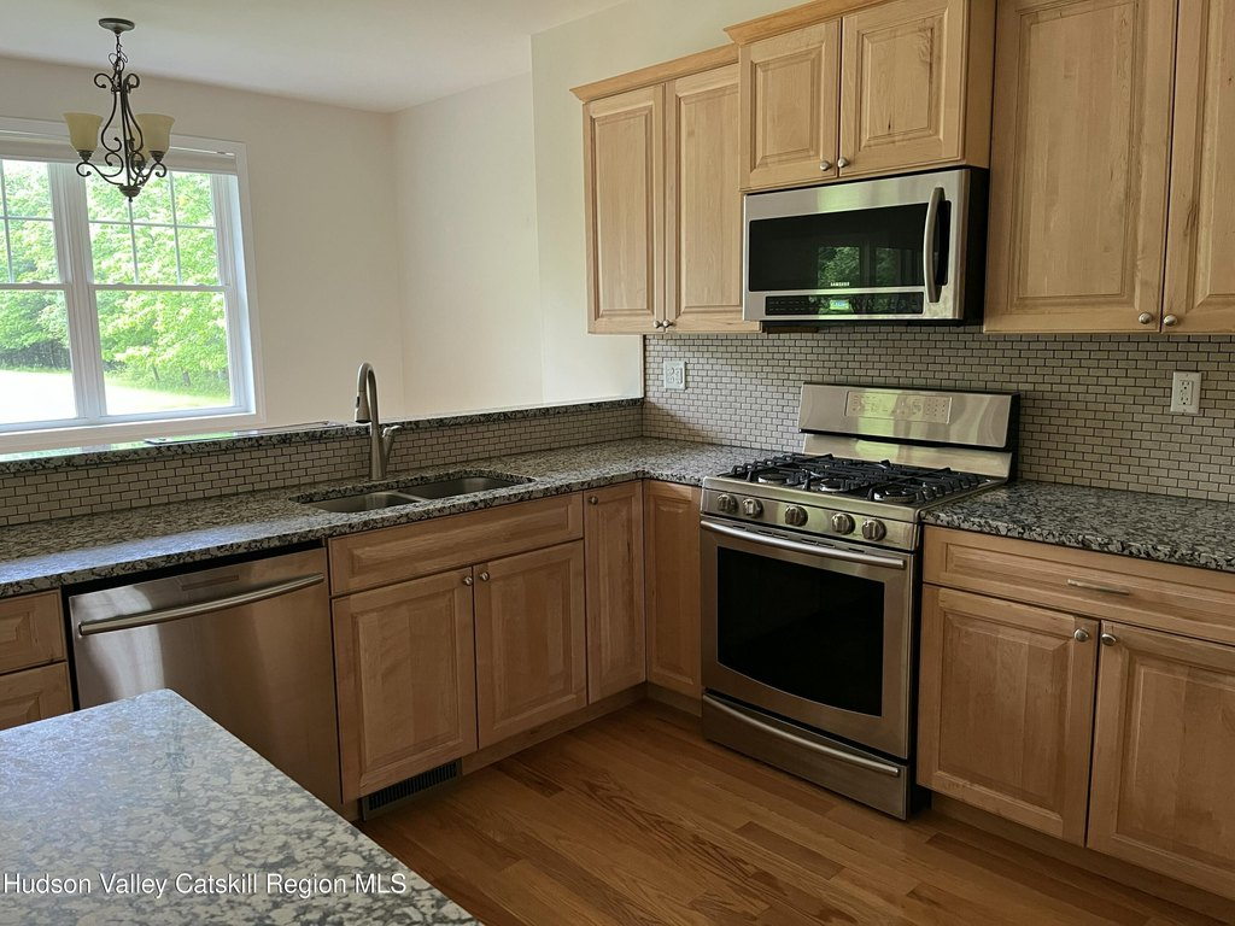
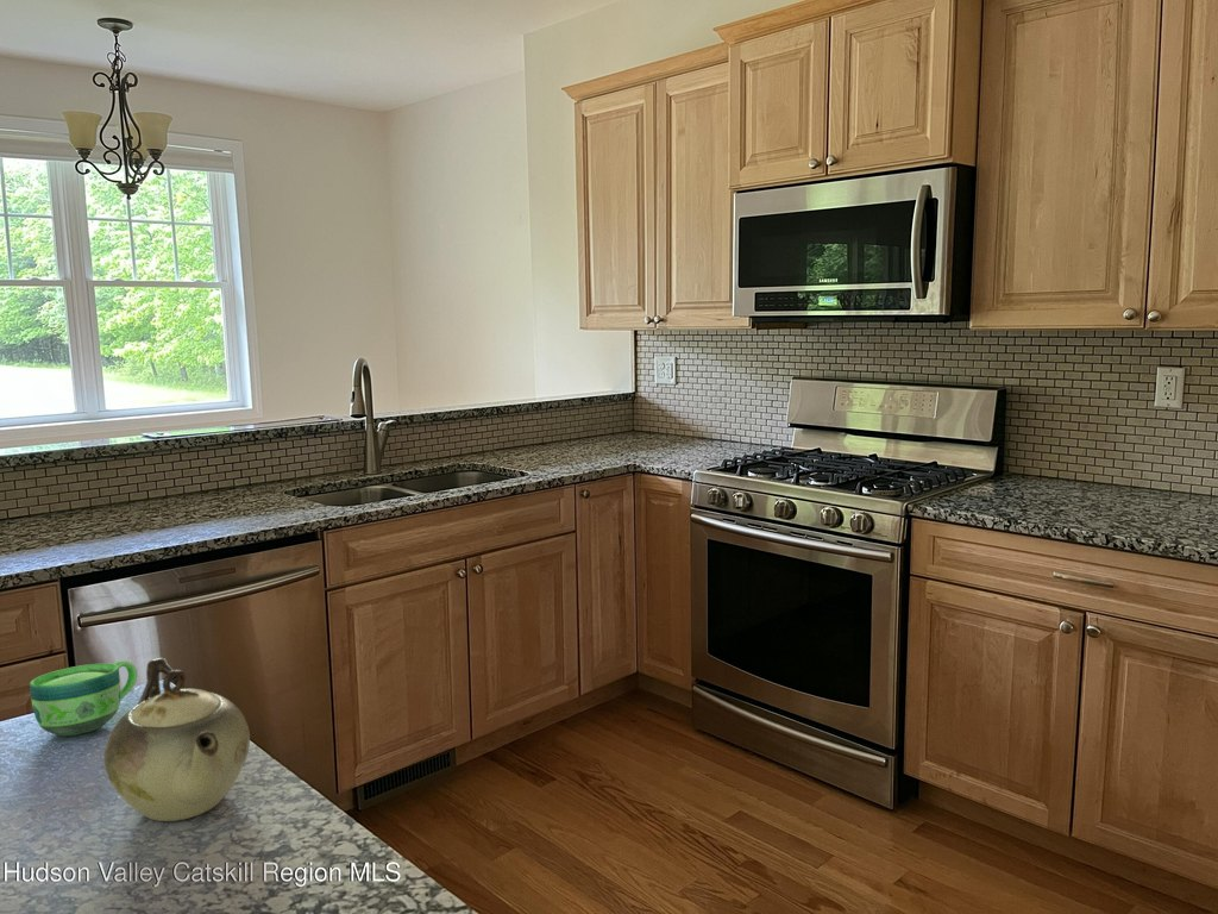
+ teapot (181, 740)
+ cup (87, 694)
